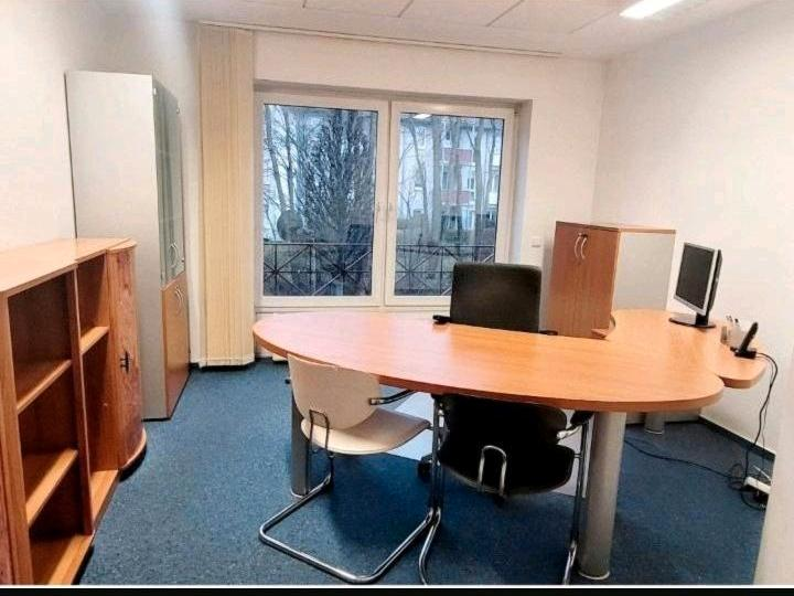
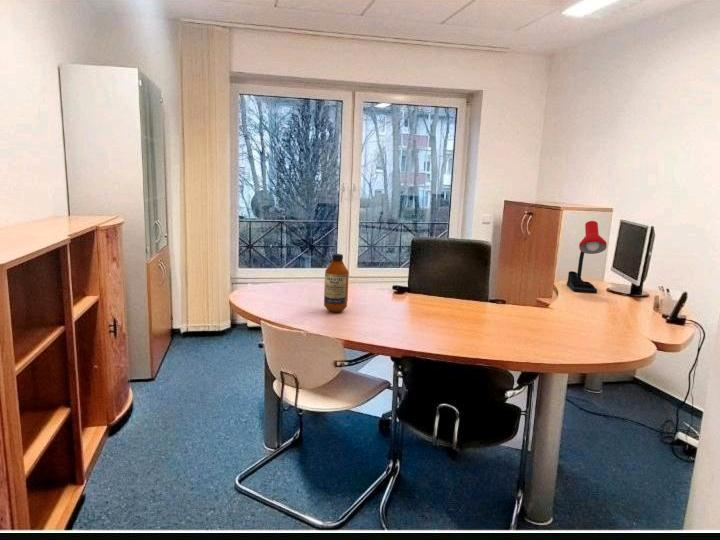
+ desk lamp (587, 253)
+ bottle (336, 282)
